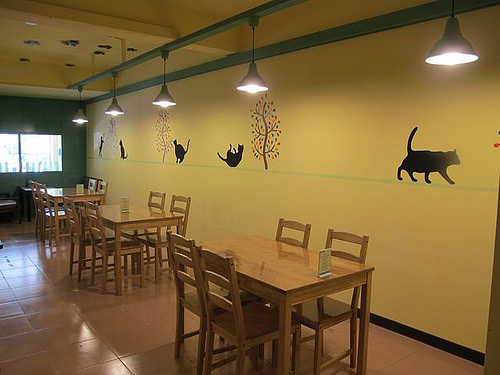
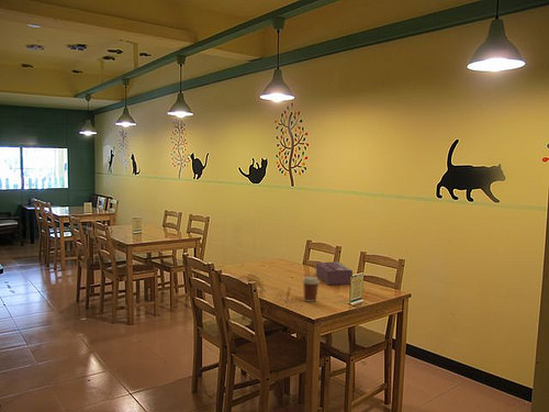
+ coffee cup (310, 288)
+ tissue box (333, 272)
